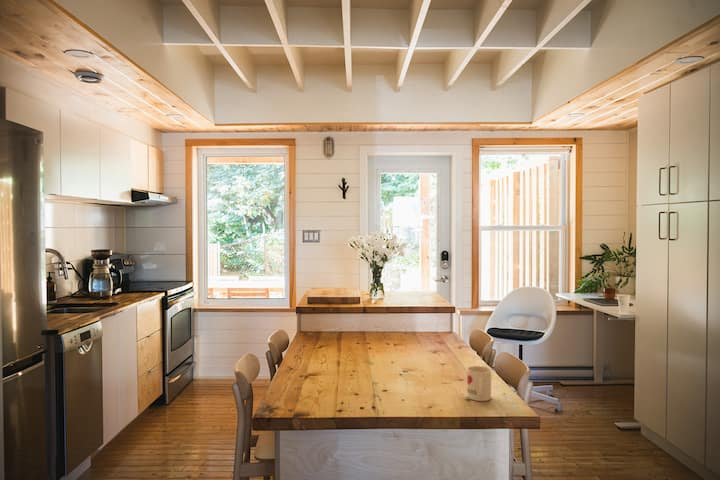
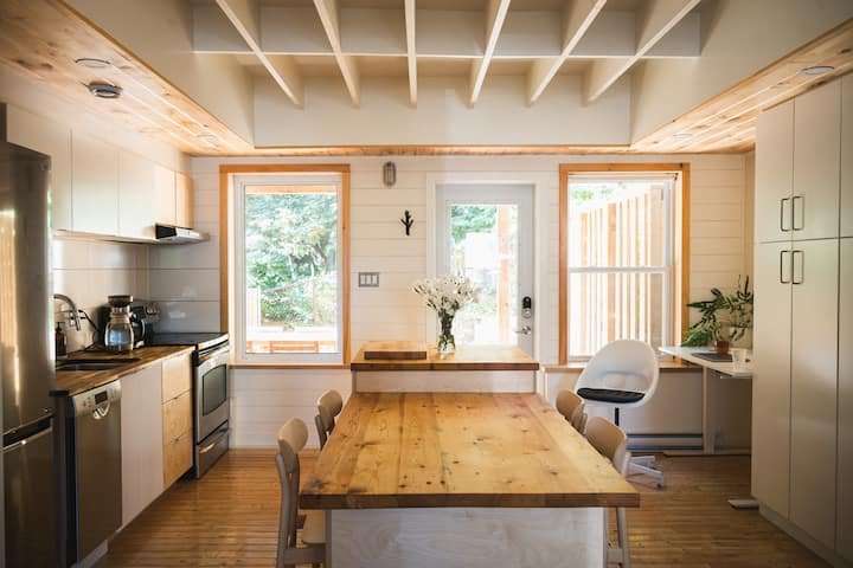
- mug (479, 384)
